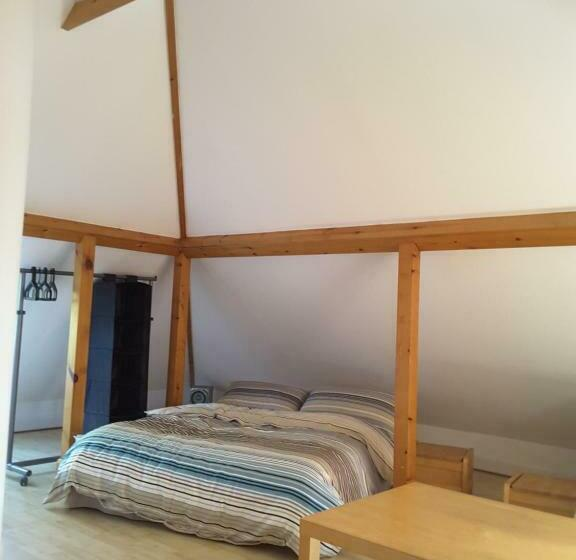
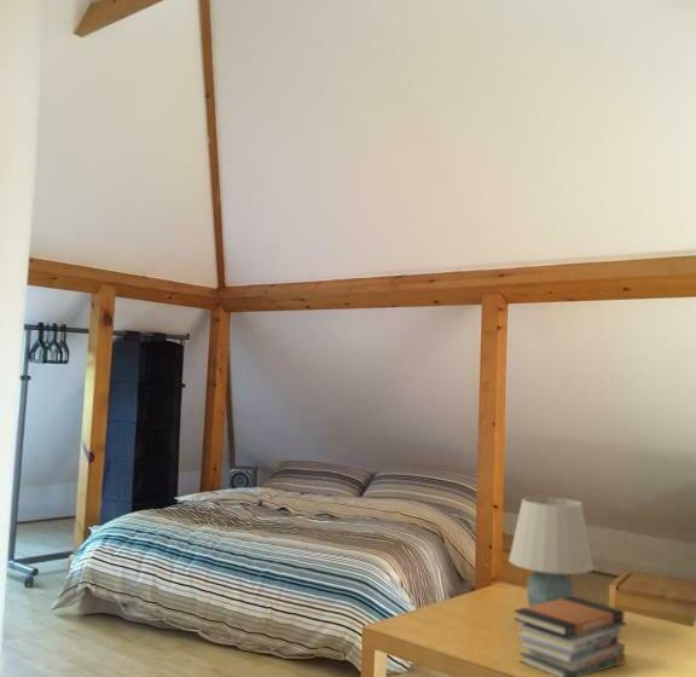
+ book stack (569, 636)
+ table lamp (550, 562)
